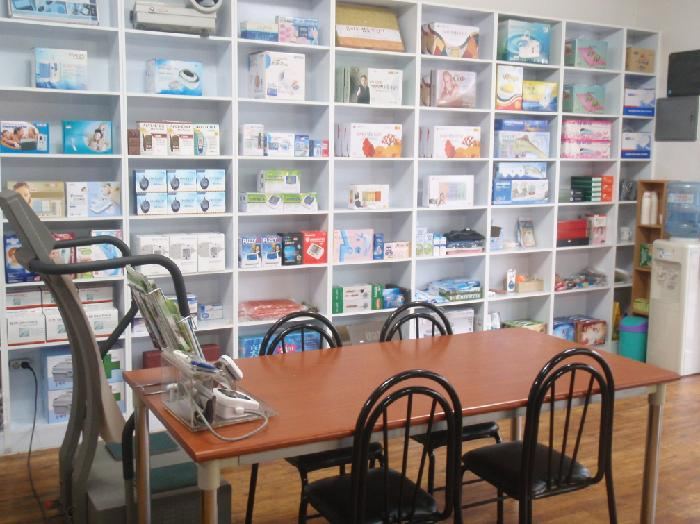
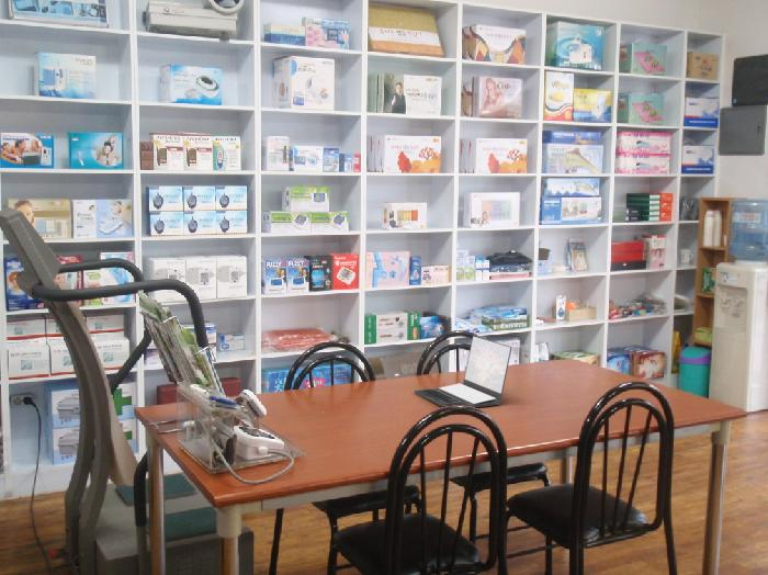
+ laptop (465, 371)
